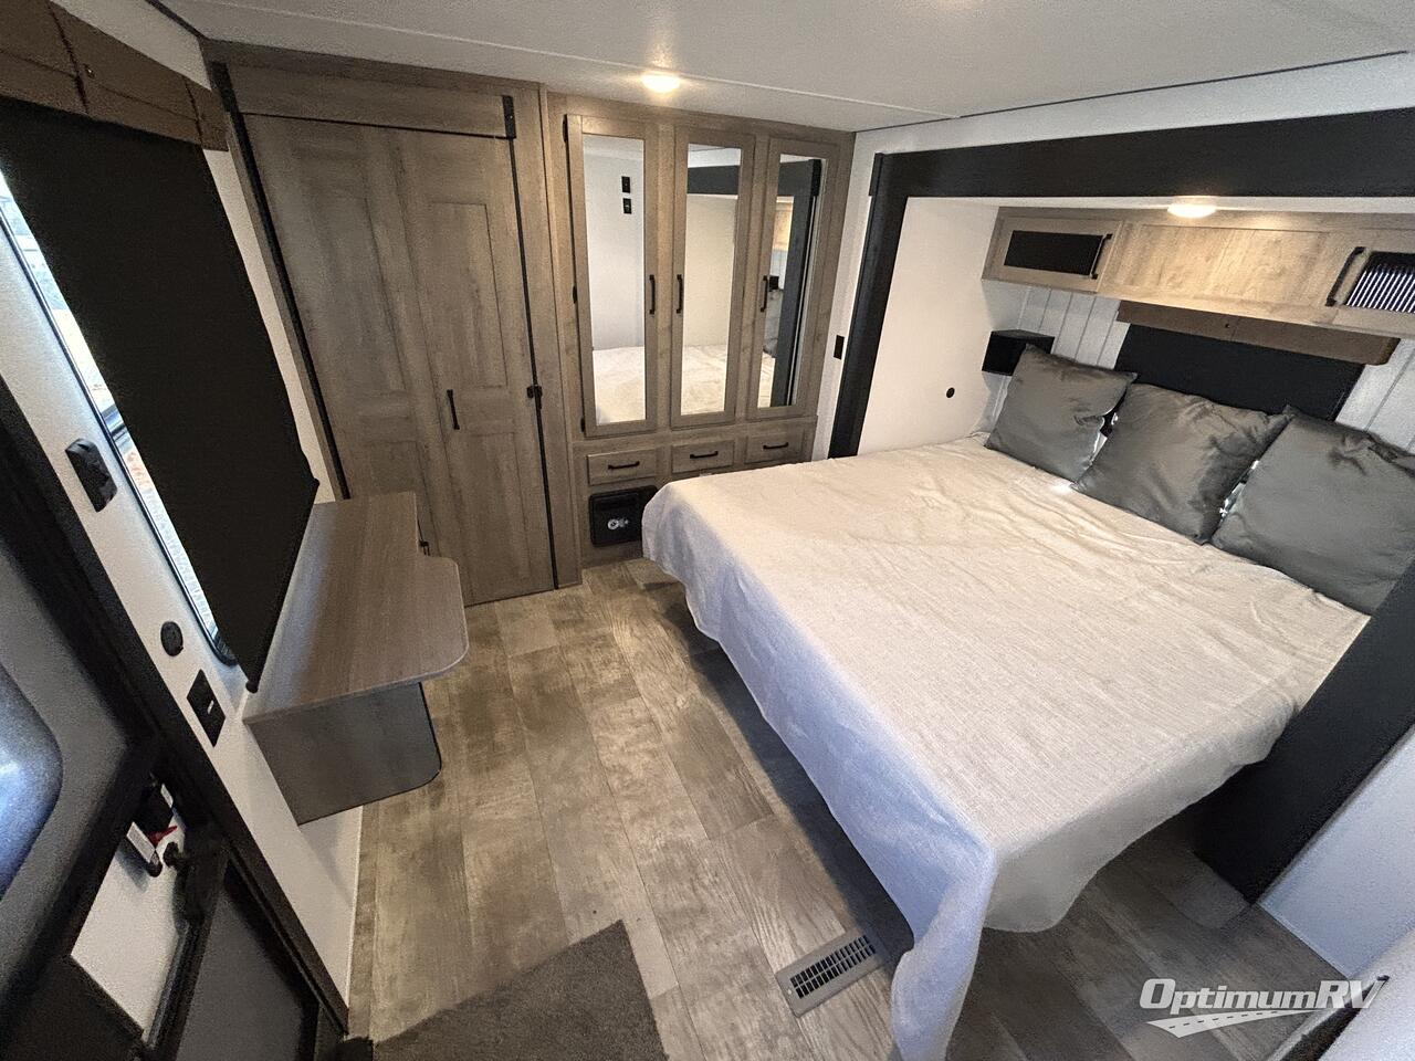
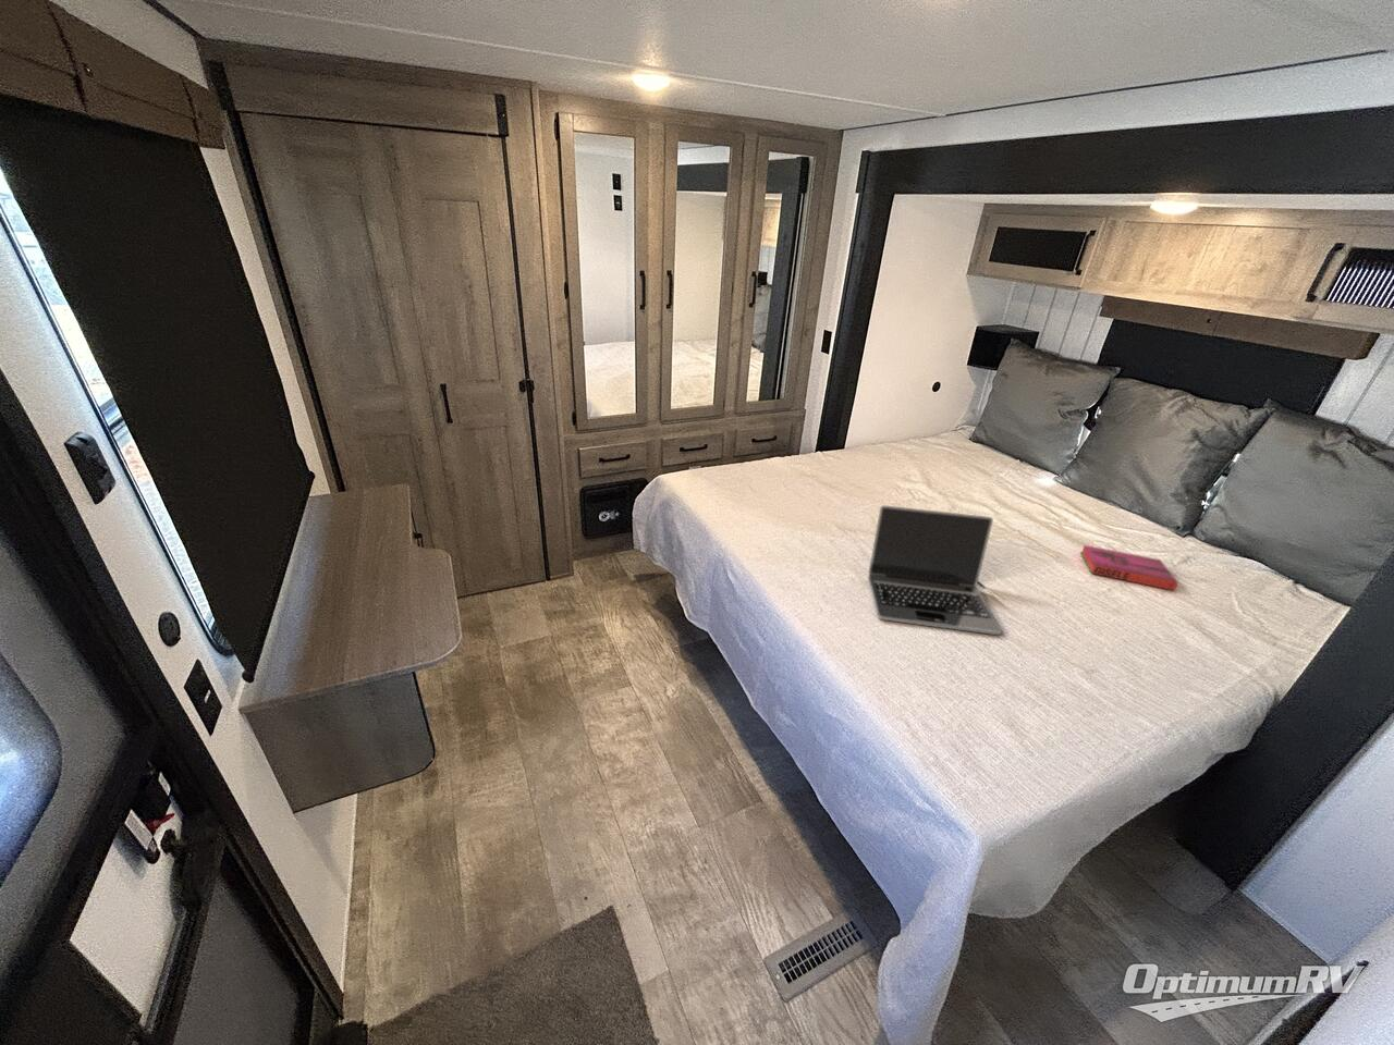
+ hardback book (1126, 566)
+ laptop (937, 566)
